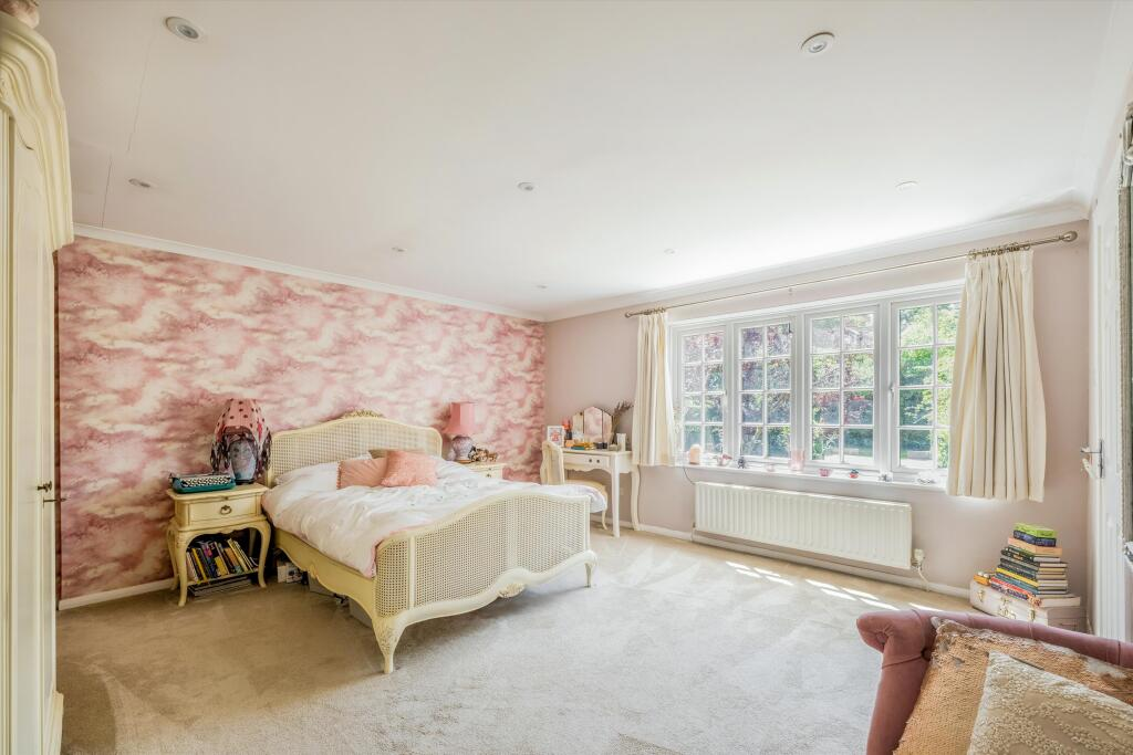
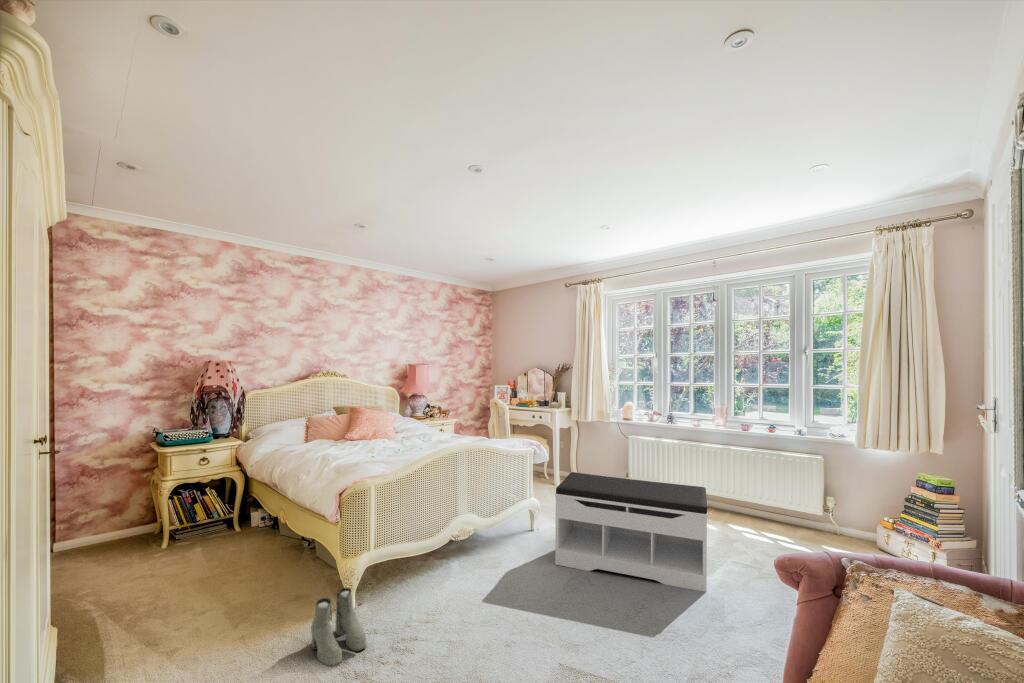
+ boots (338, 623)
+ bench (630, 525)
